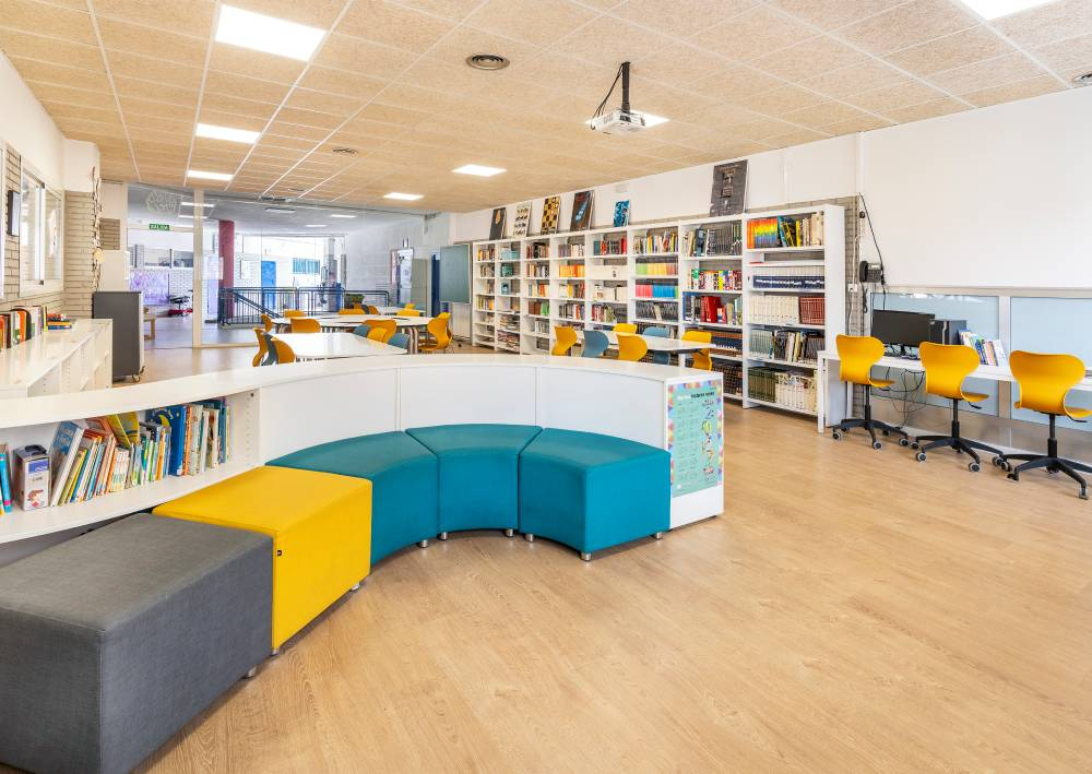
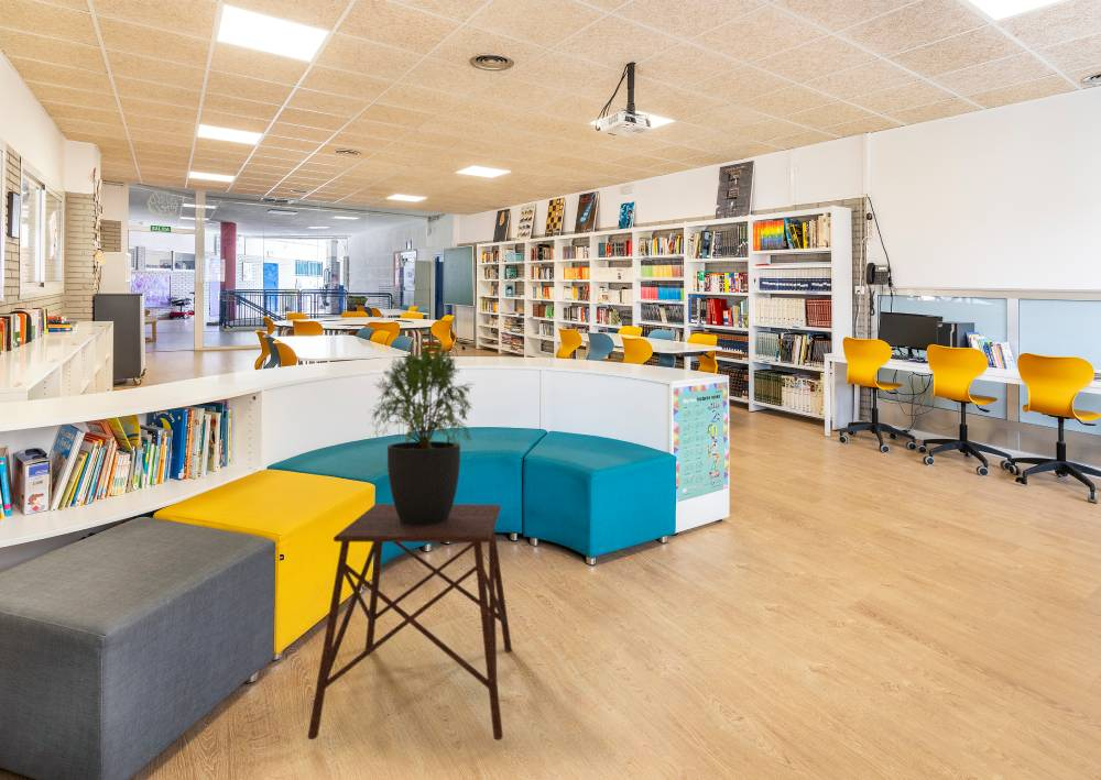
+ potted plant (421, 430)
+ side table (424, 605)
